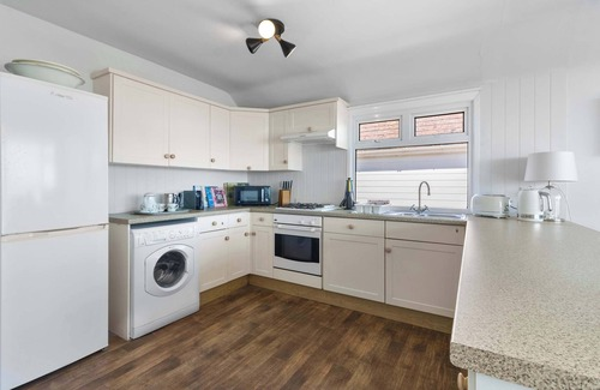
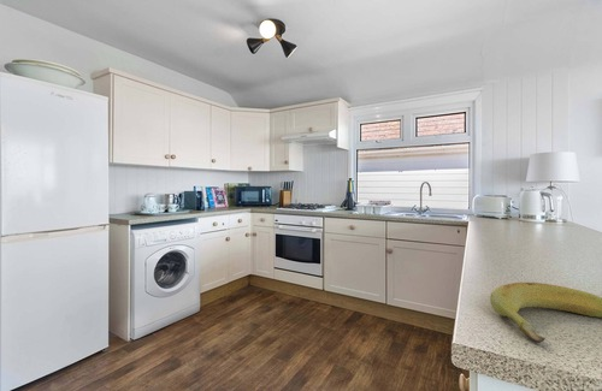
+ banana (549, 307)
